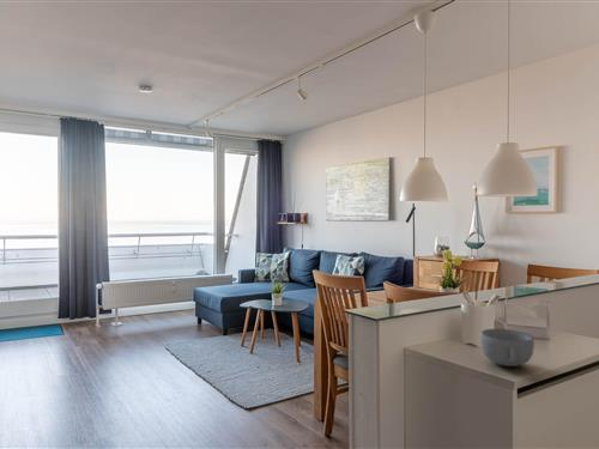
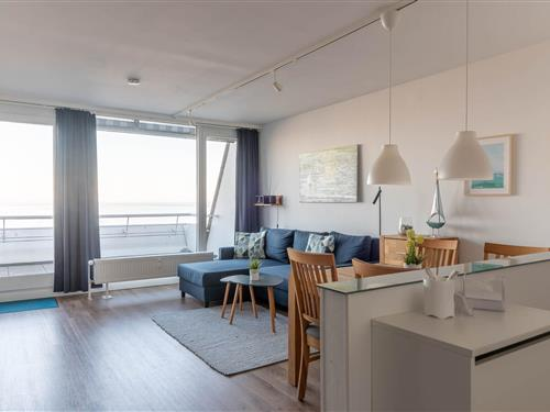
- bowl (507, 350)
